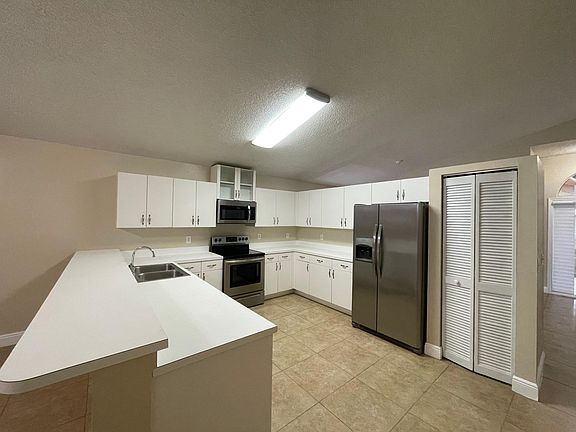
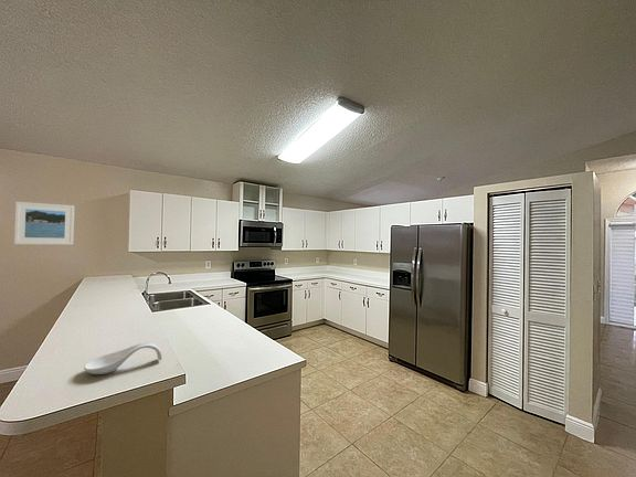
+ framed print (45, 223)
+ spoon rest (125, 357)
